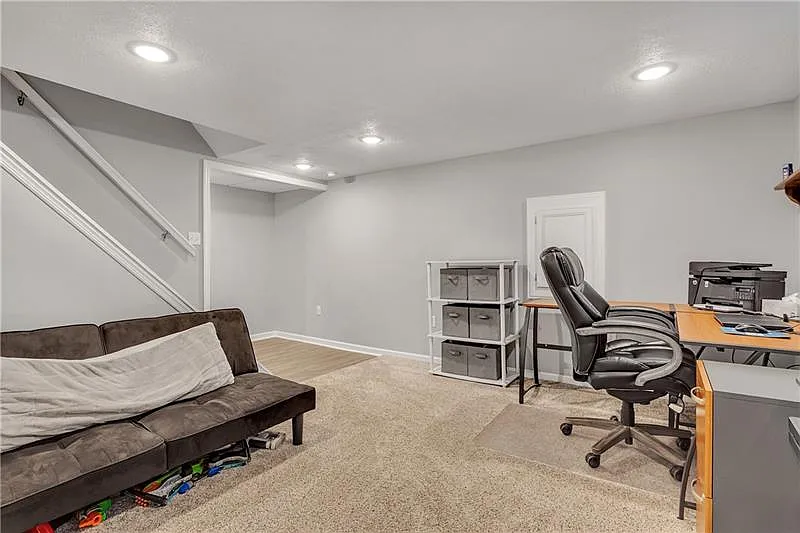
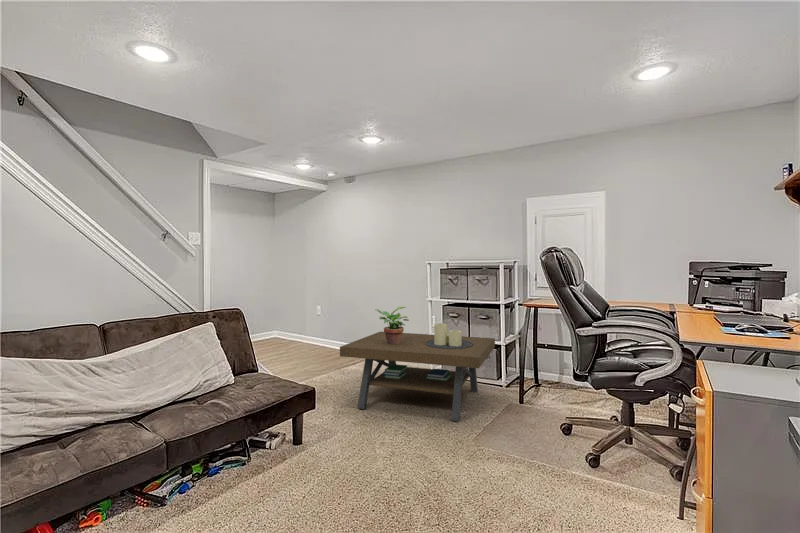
+ potted plant (390, 323)
+ coffee table (421, 360)
